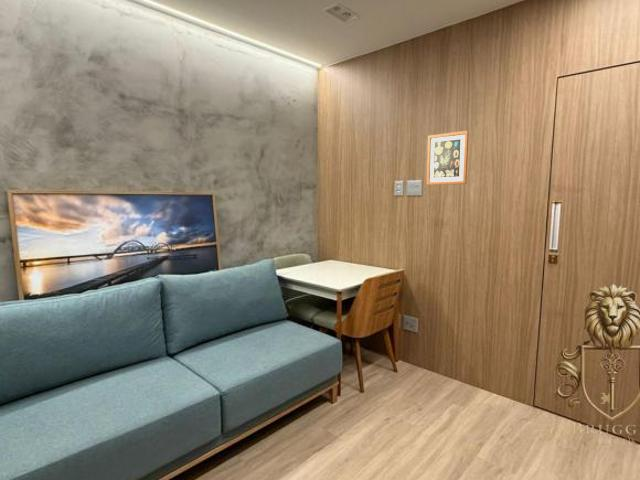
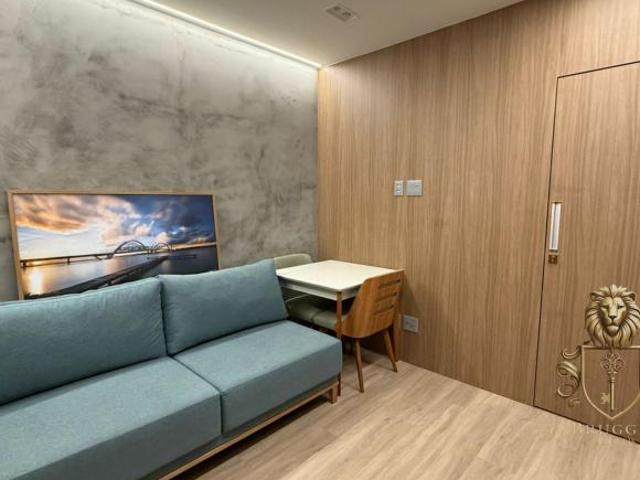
- wall art (446, 159)
